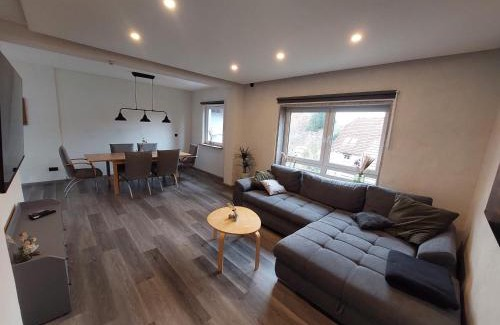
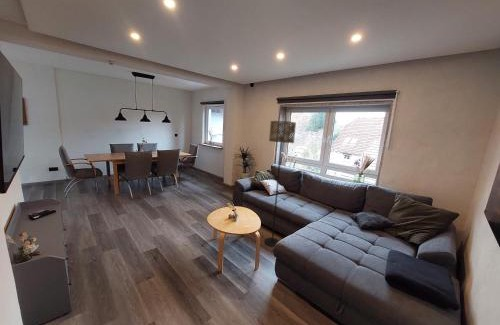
+ floor lamp (277, 184)
